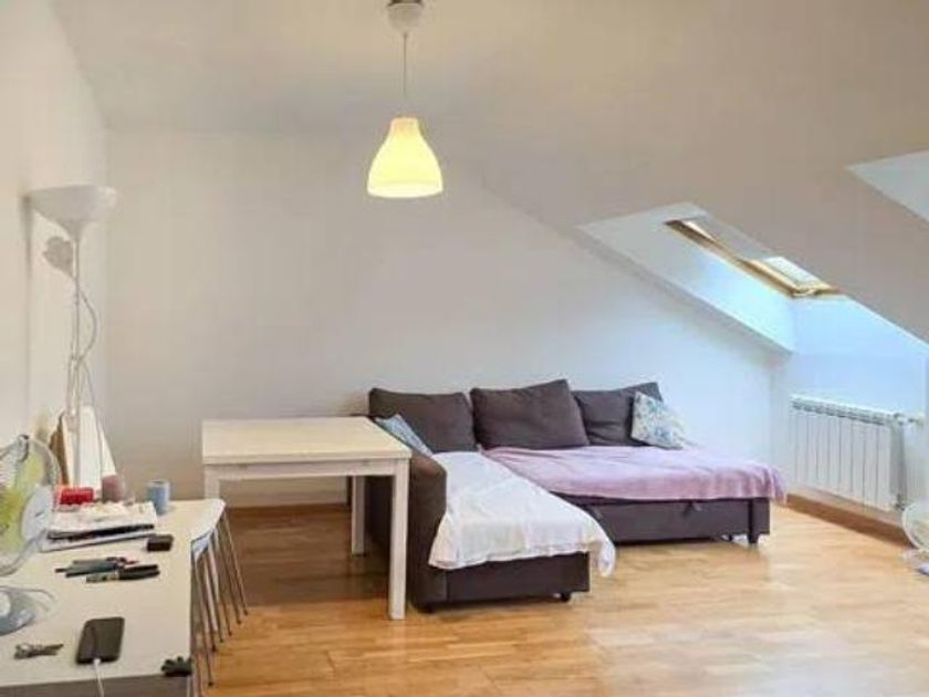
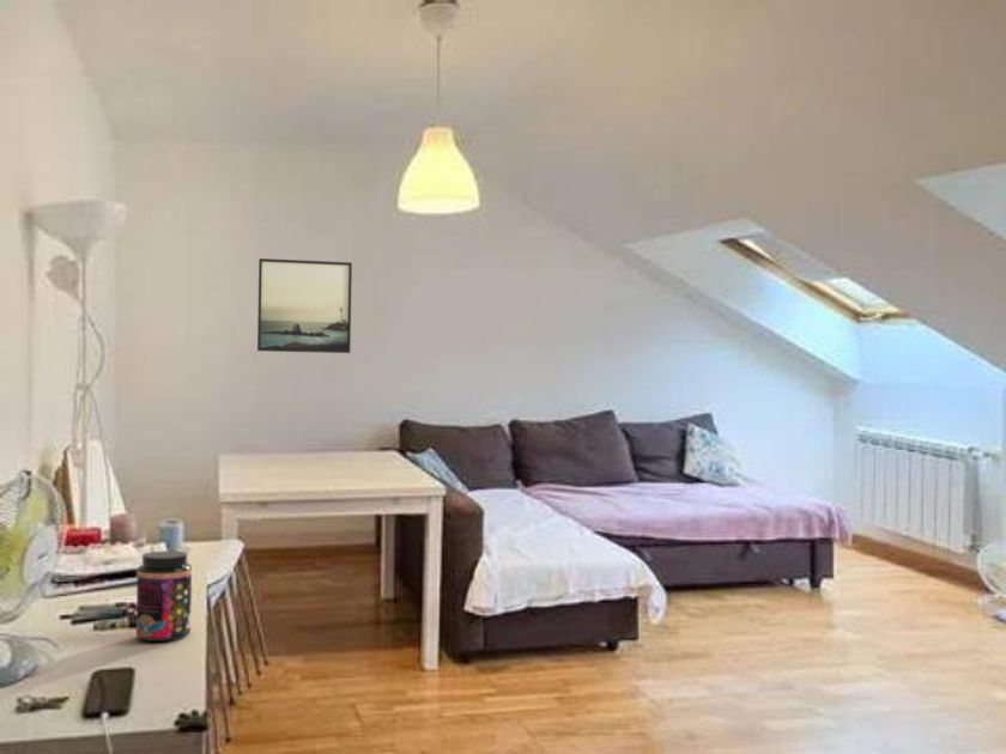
+ jar (164, 595)
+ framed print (304, 305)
